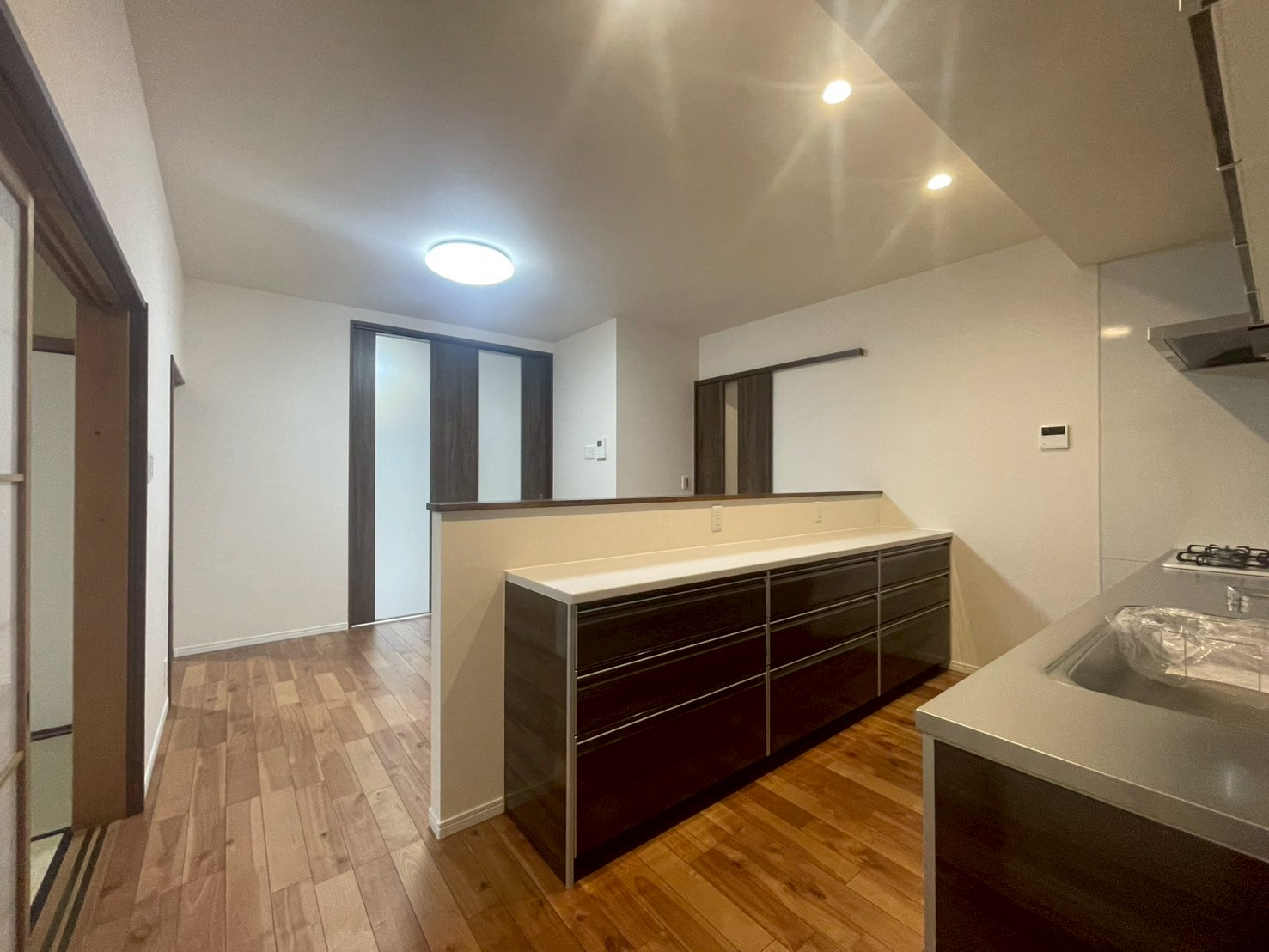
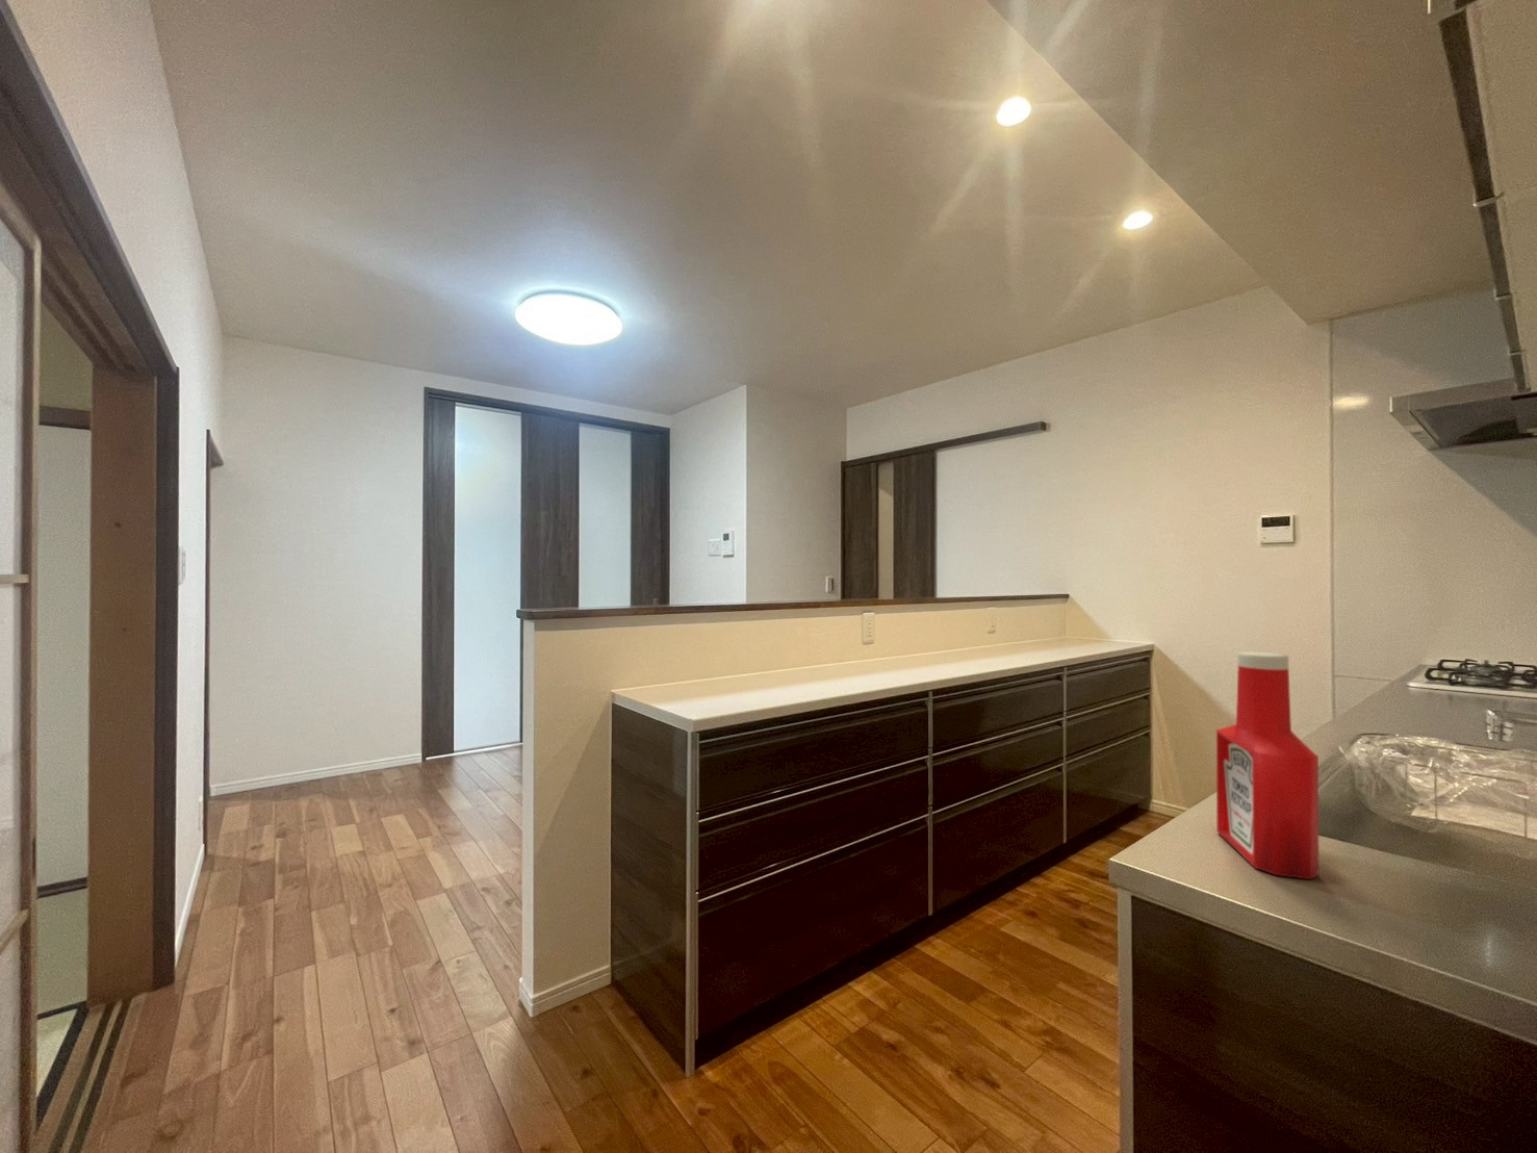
+ soap bottle (1262, 752)
